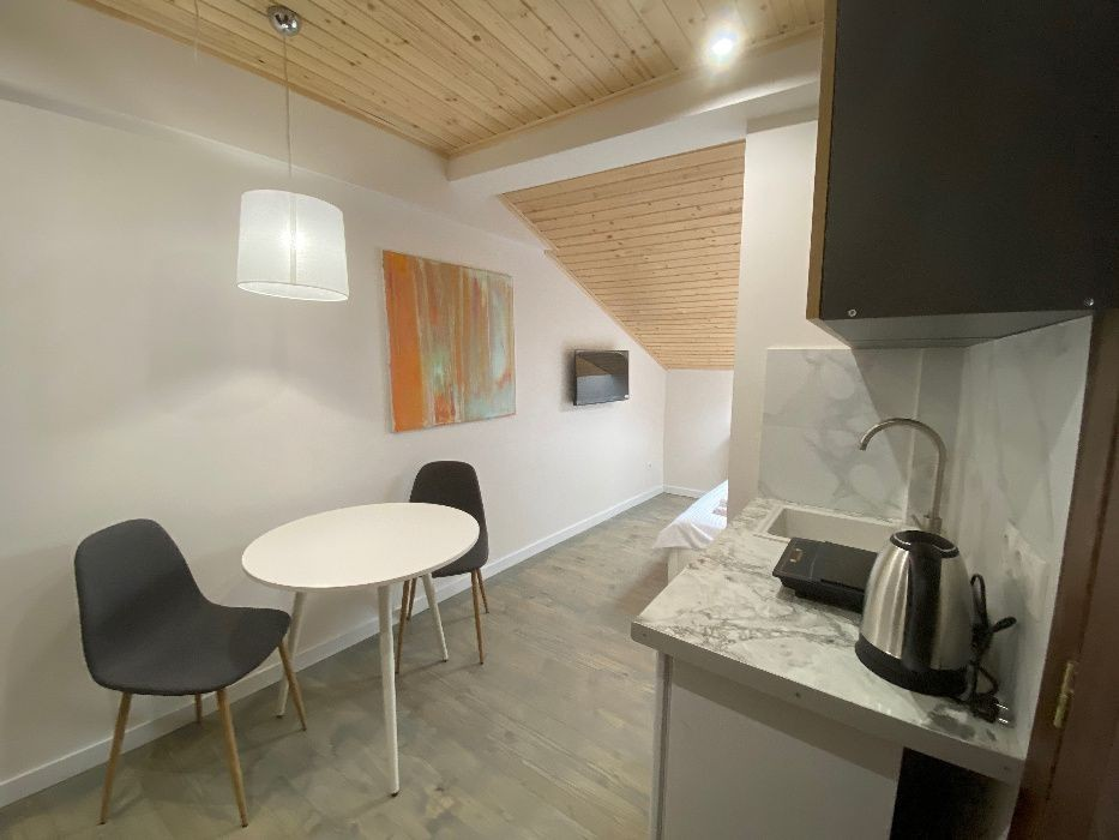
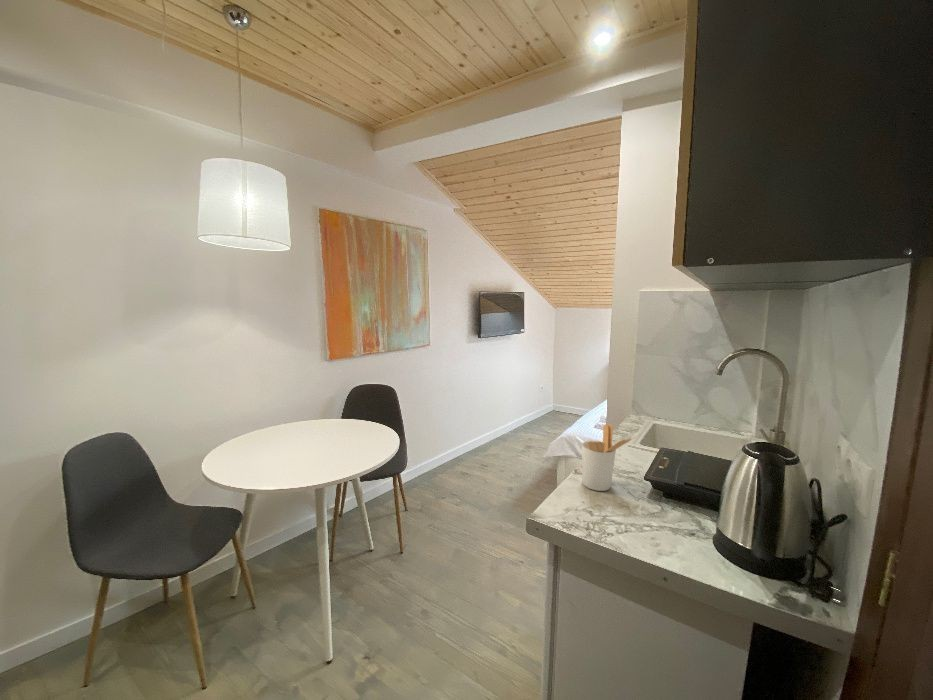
+ utensil holder (606, 458)
